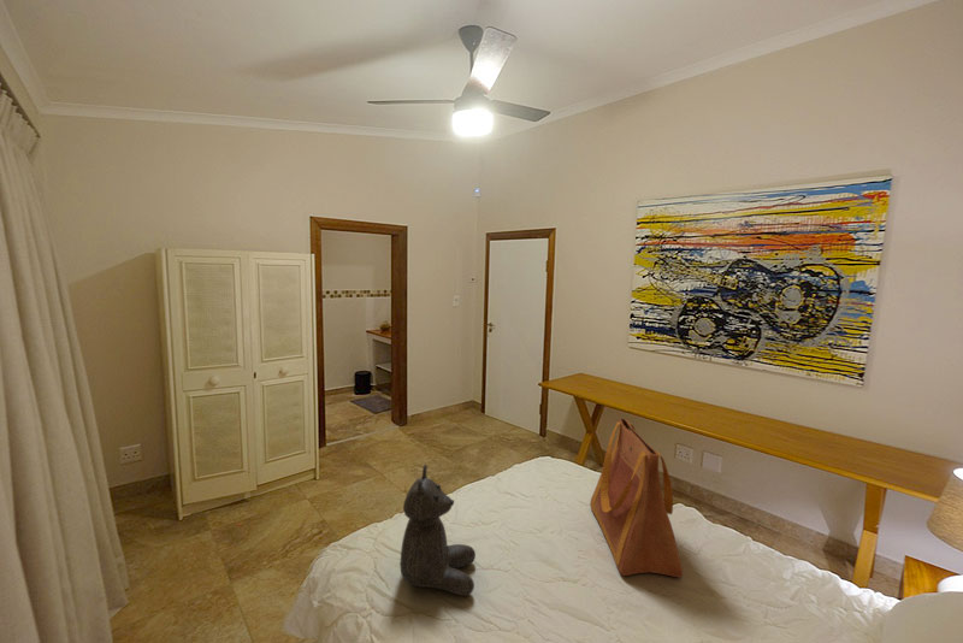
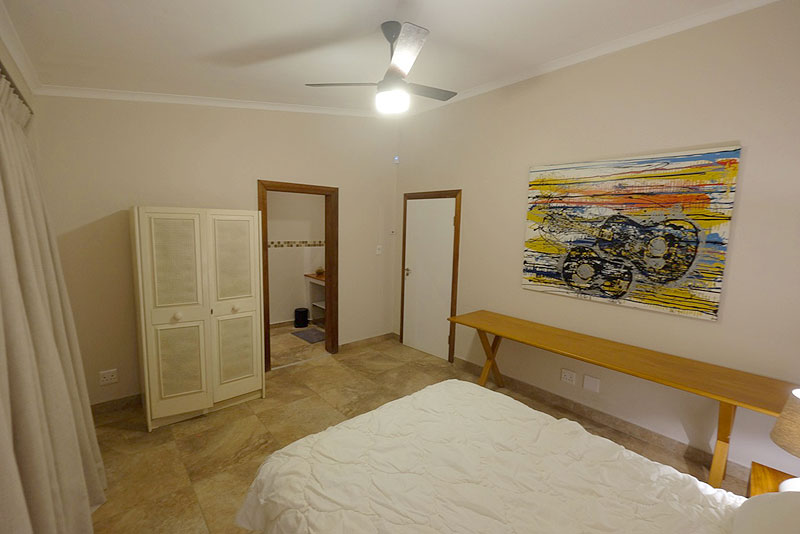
- tote bag (633, 486)
- teddy bear (438, 525)
